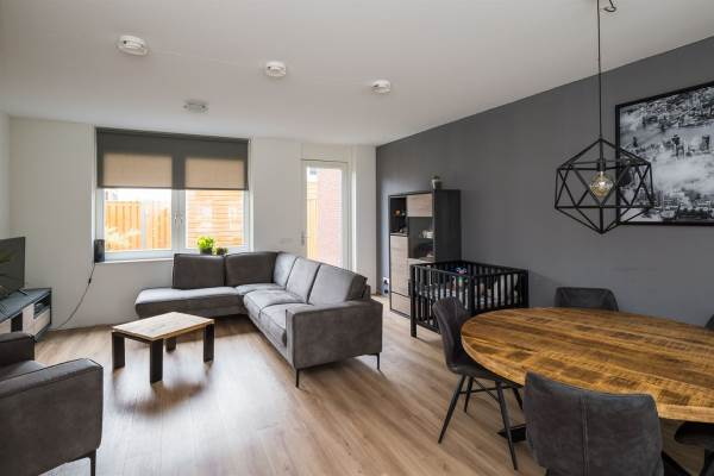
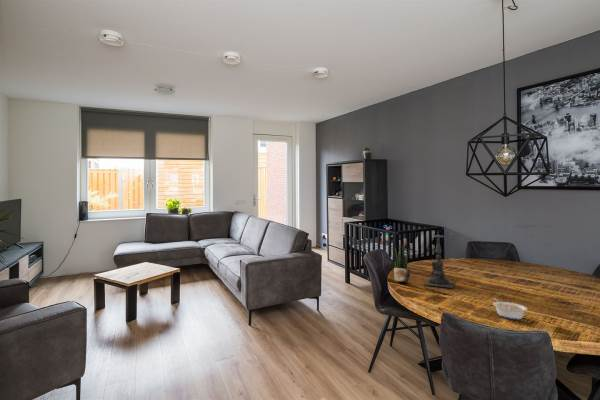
+ potted plant (402, 262)
+ legume (508, 309)
+ candle holder (439, 255)
